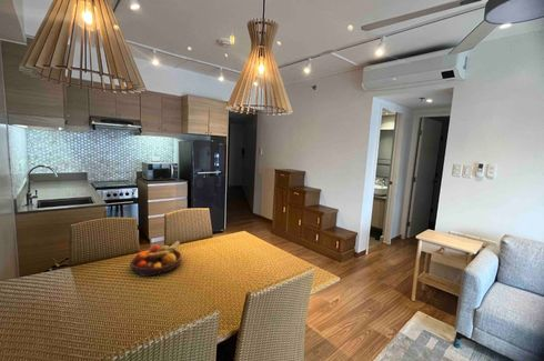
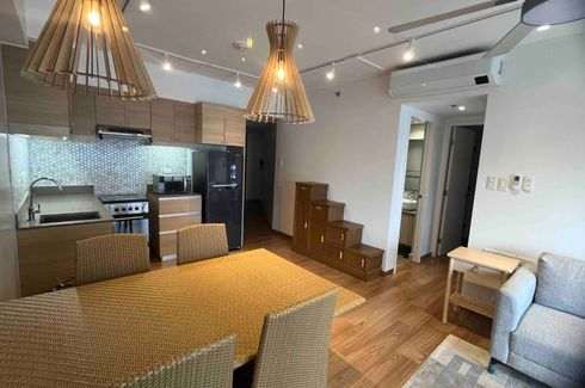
- fruit bowl (157, 255)
